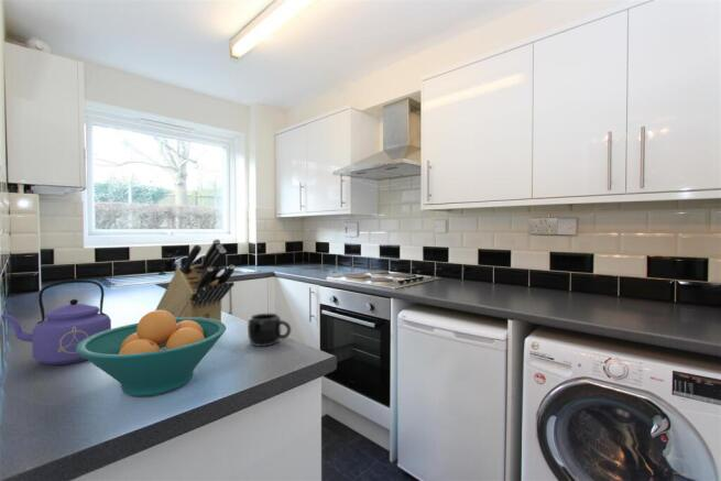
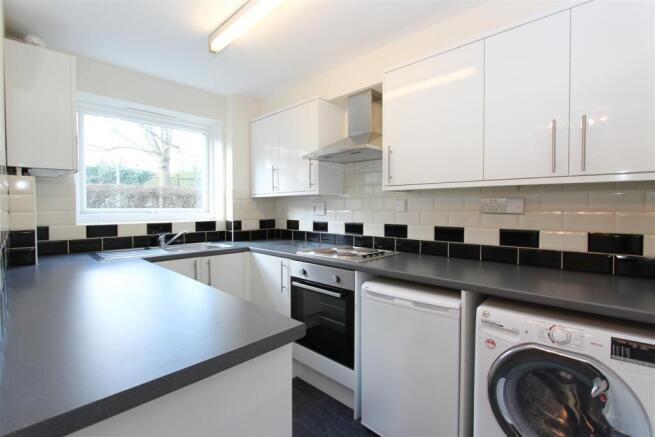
- kettle (59, 319)
- fruit bowl (157, 347)
- knife block (192, 283)
- mug (266, 329)
